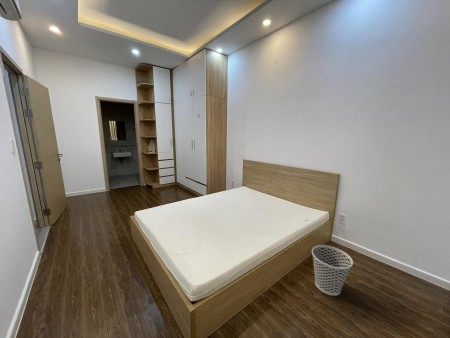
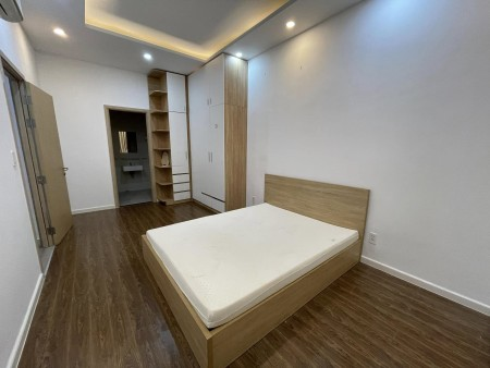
- wastebasket (329, 271)
